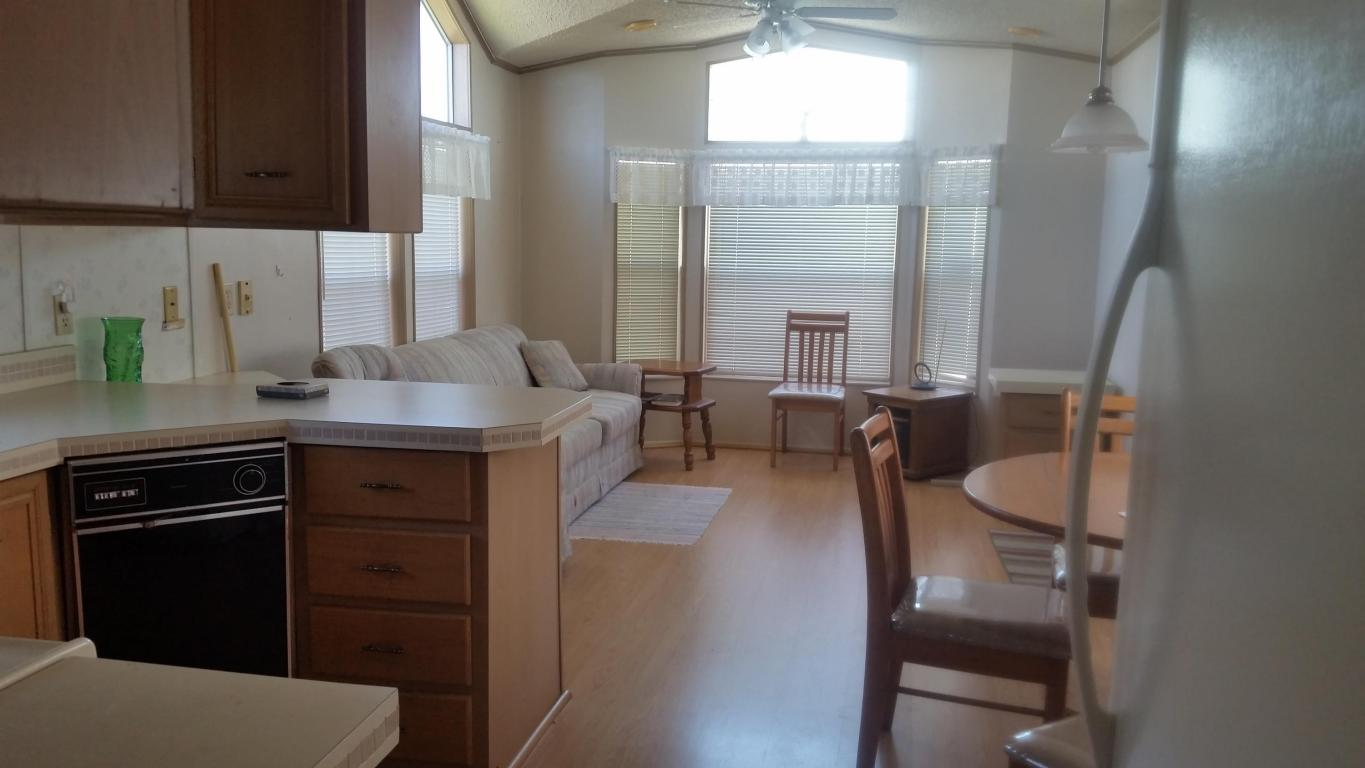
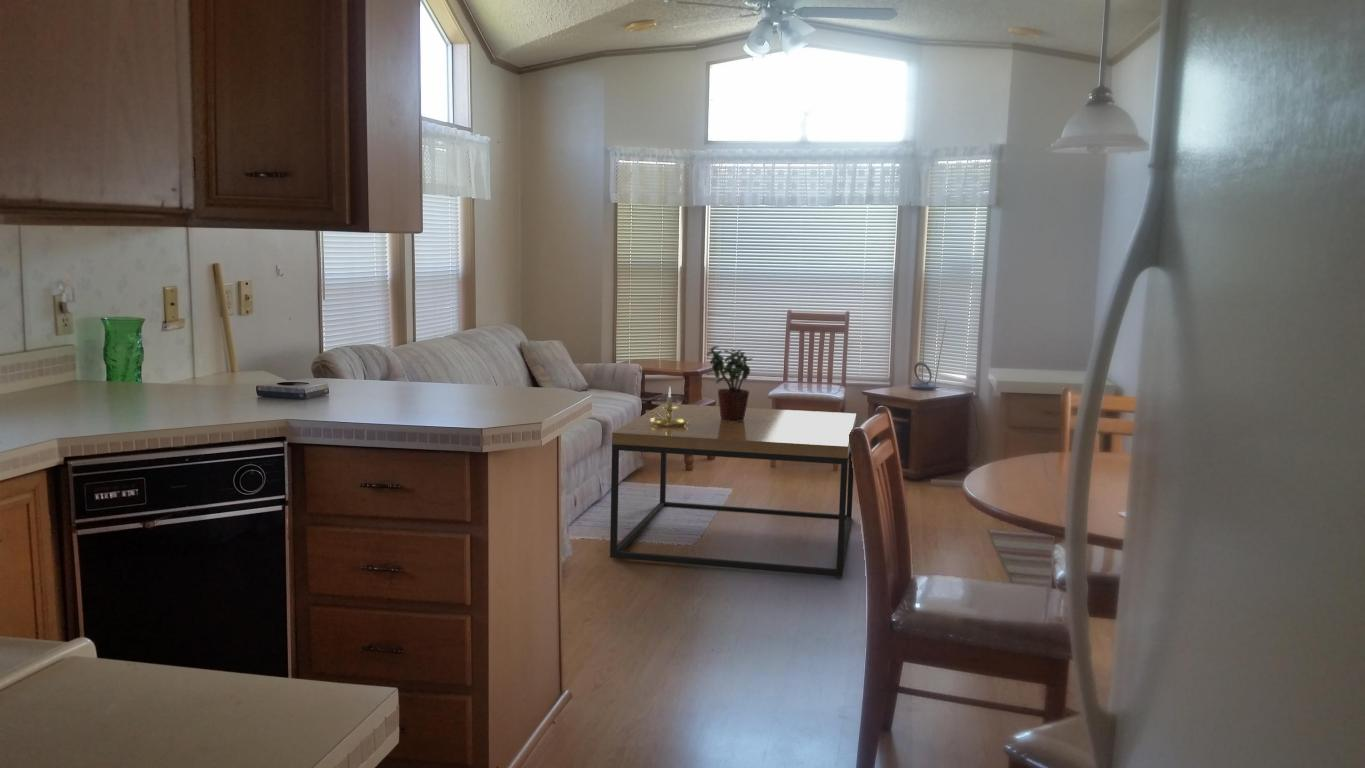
+ potted plant (732, 382)
+ candle holder (667, 405)
+ coffee table (742, 457)
